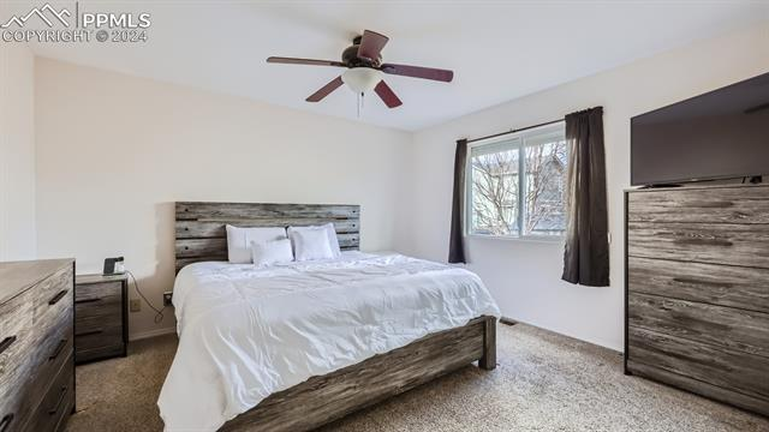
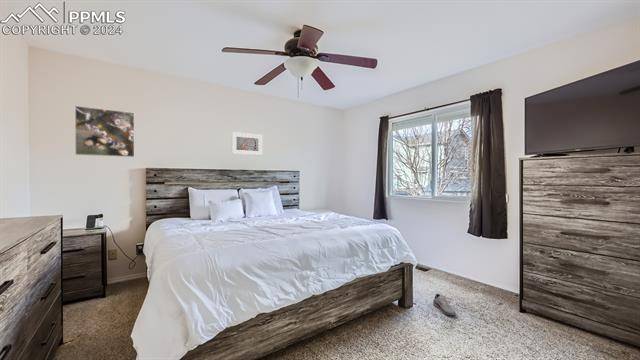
+ shoe (444, 303)
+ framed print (247, 144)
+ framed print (106, 132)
